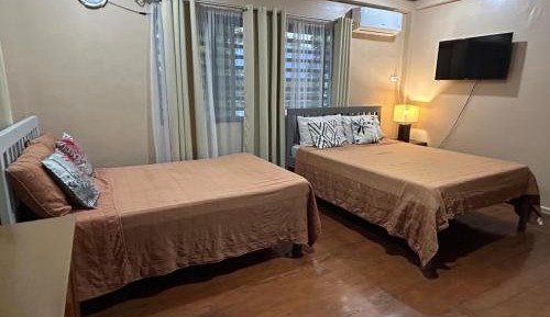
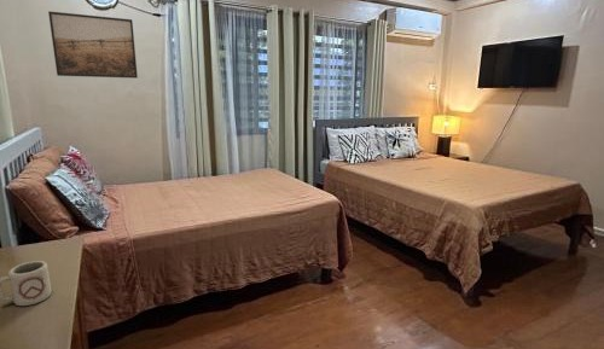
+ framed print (95, 46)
+ cup (24, 284)
